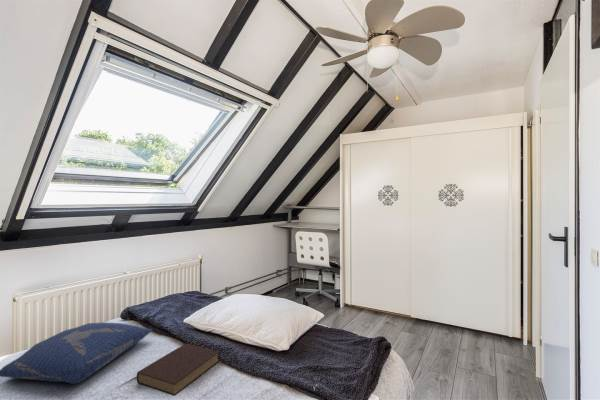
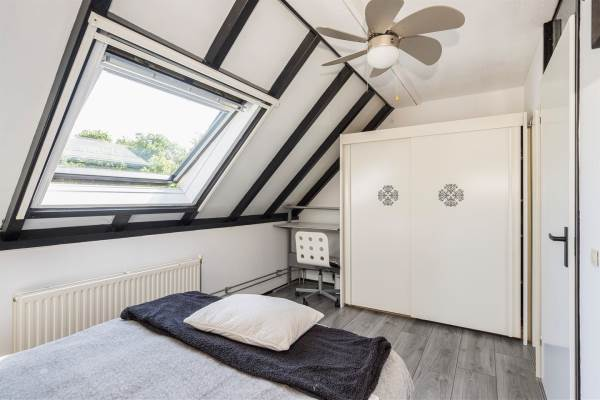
- book (180, 366)
- cushion (83, 346)
